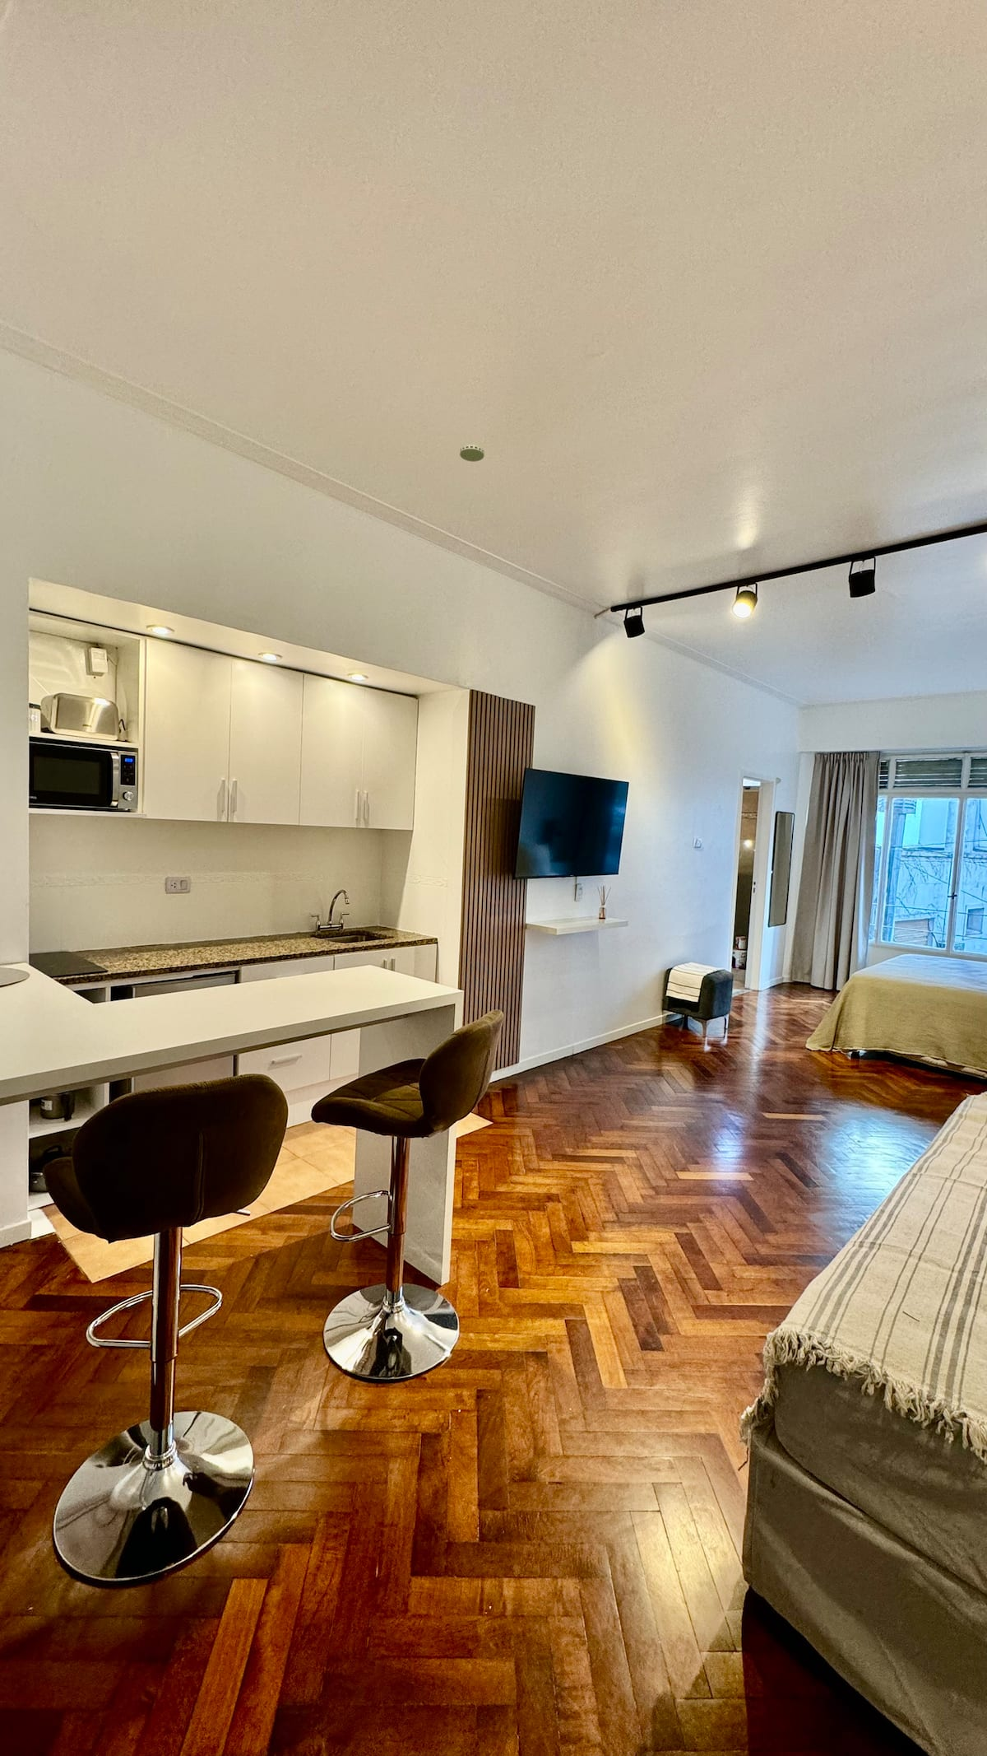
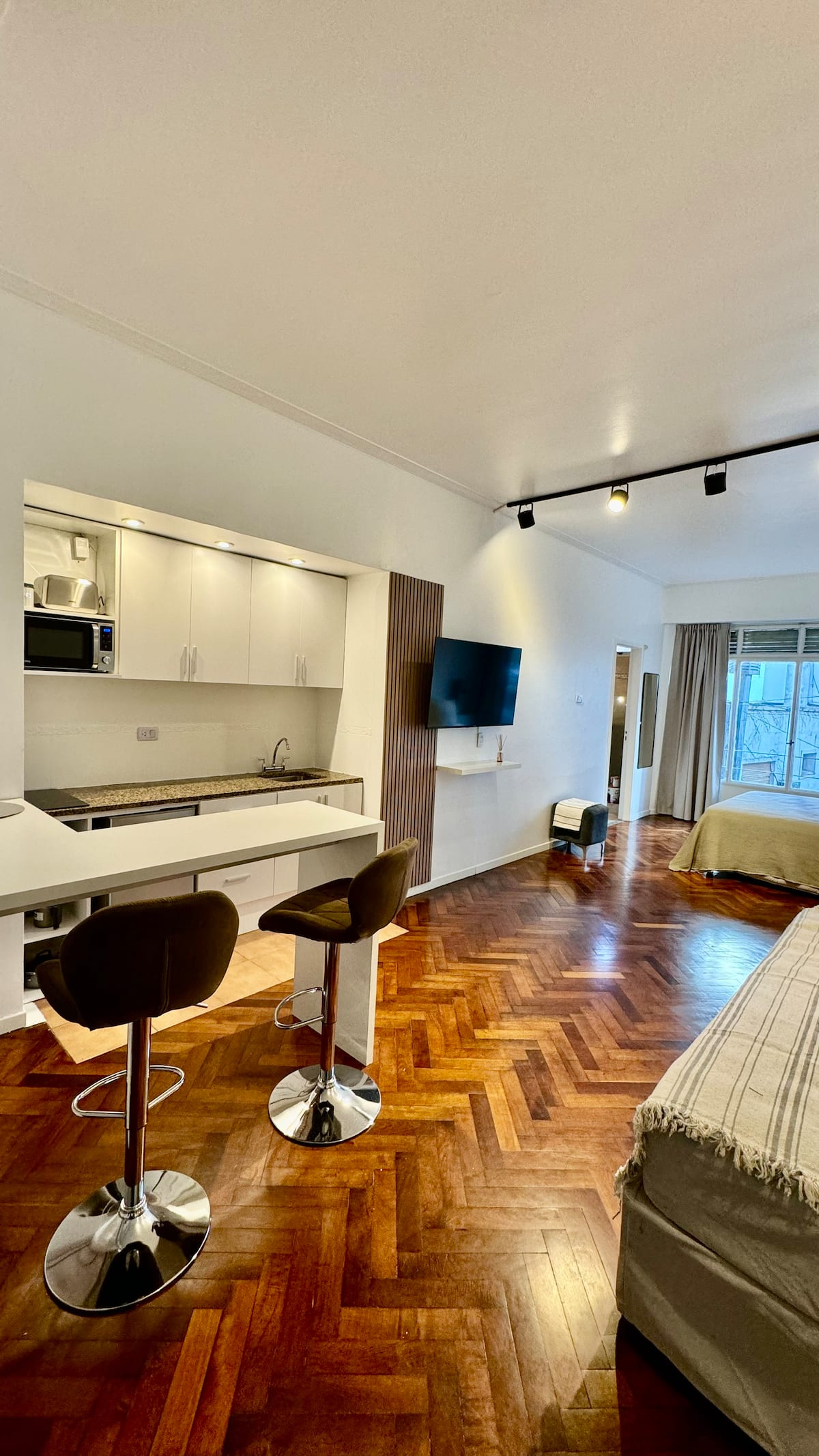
- smoke detector (471, 452)
